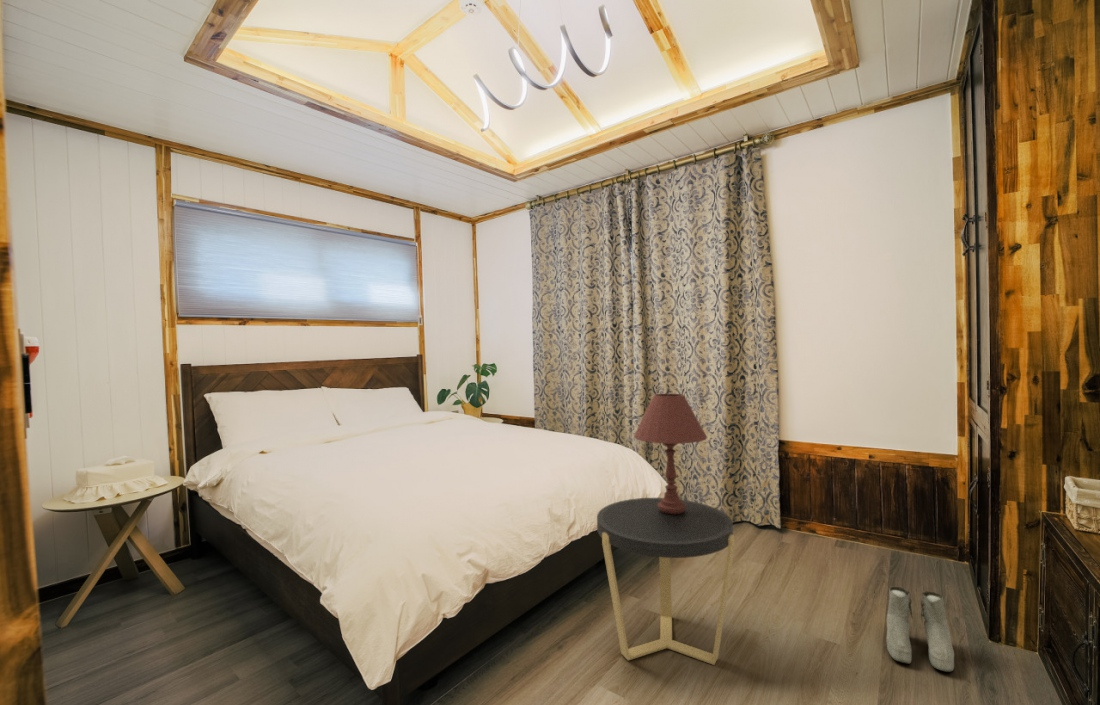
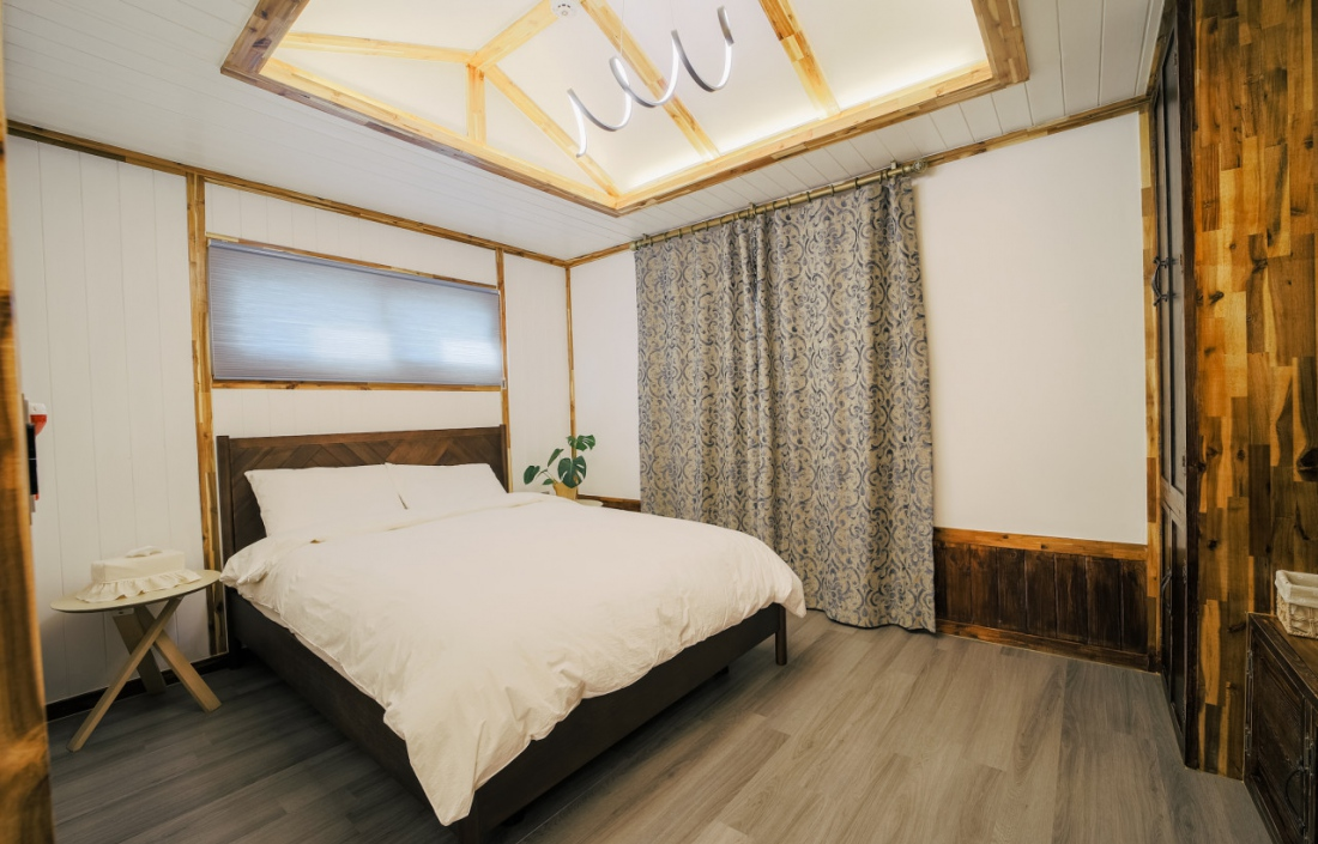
- table lamp (670, 451)
- boots (922, 622)
- side table (665, 580)
